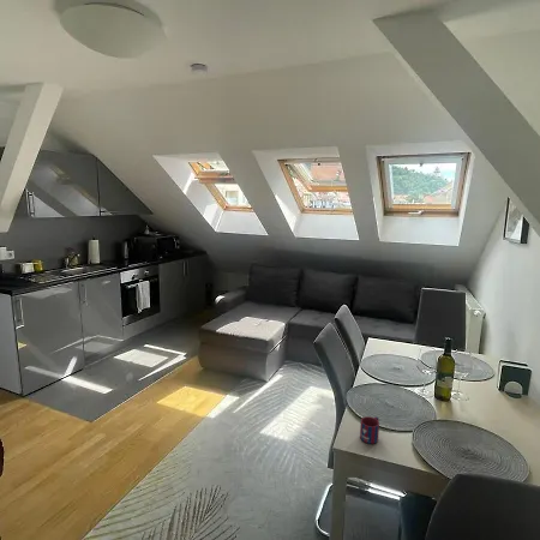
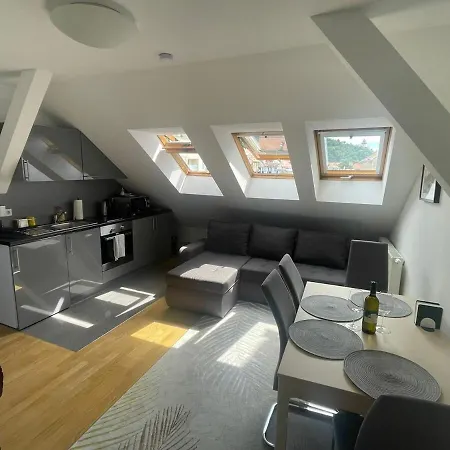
- mug (371, 427)
